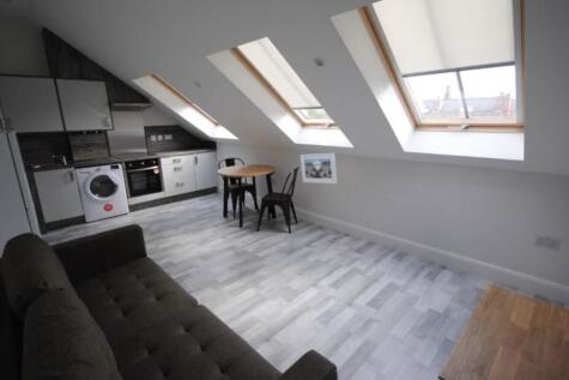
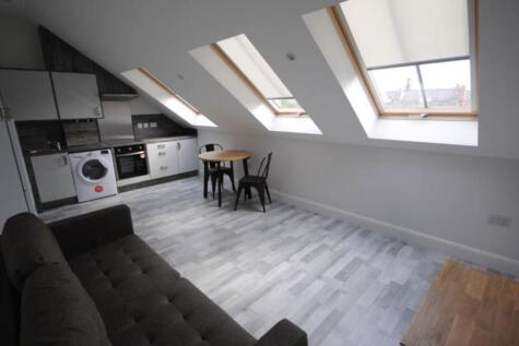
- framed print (317, 168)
